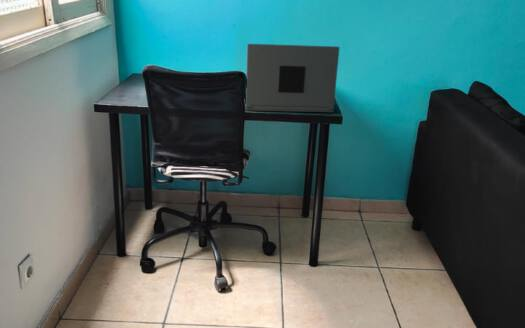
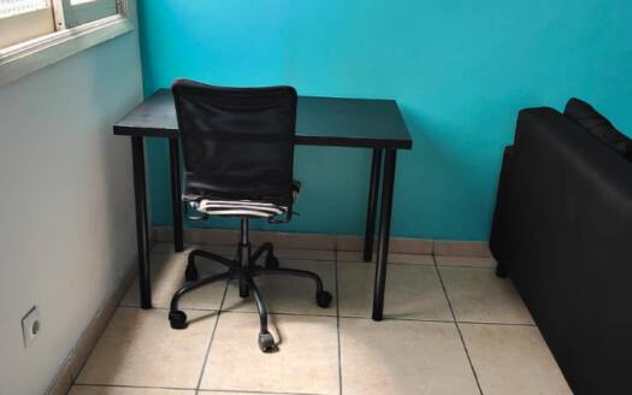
- laptop (288, 73)
